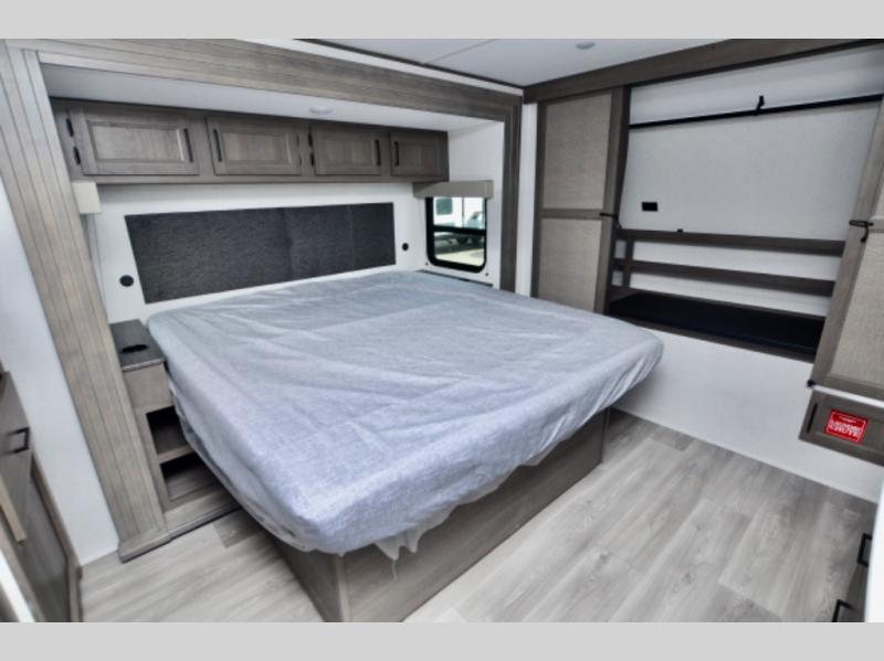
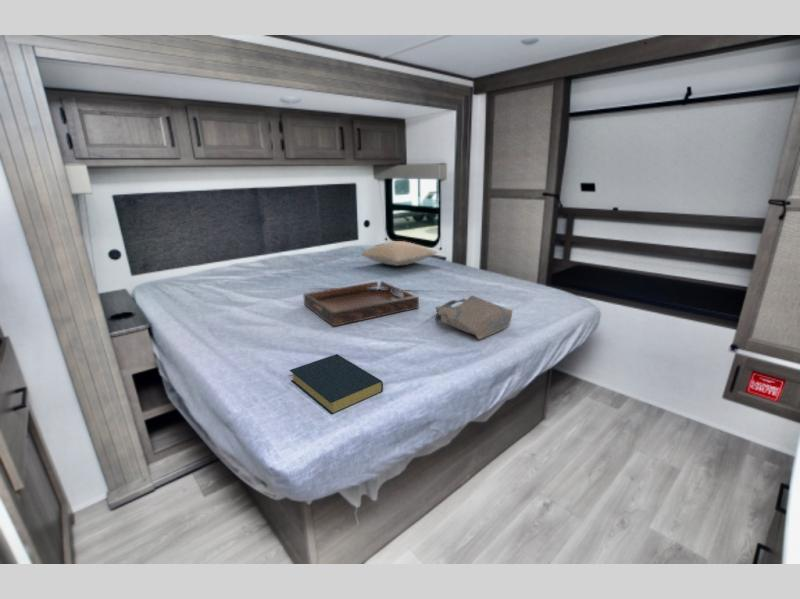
+ serving tray (360, 300)
+ pillow (399, 253)
+ hardback book (335, 380)
+ tote bag (463, 314)
